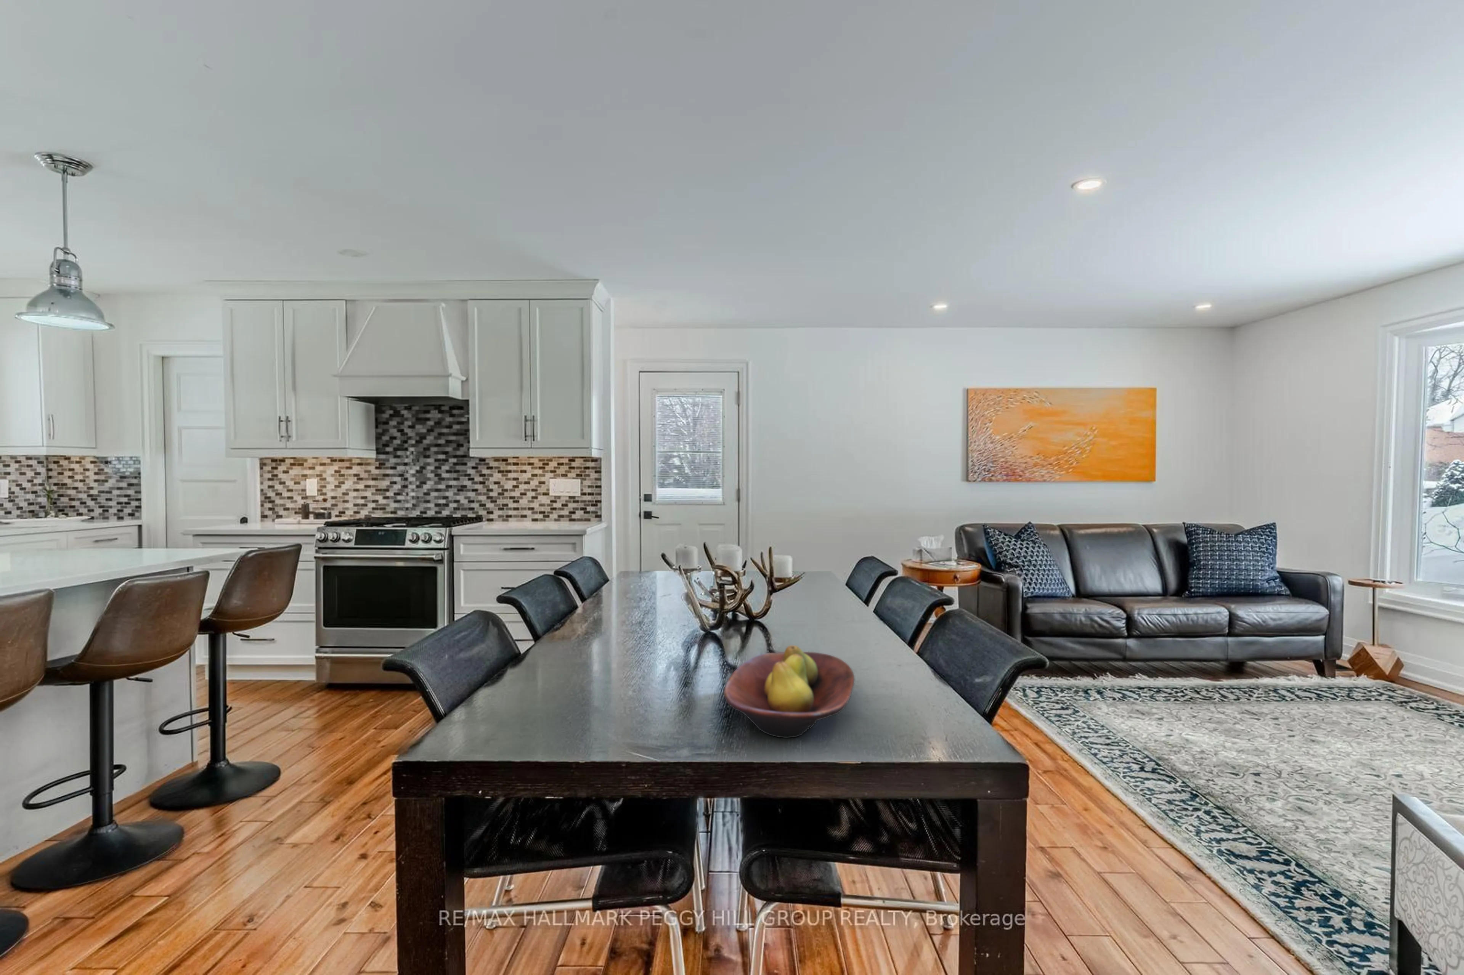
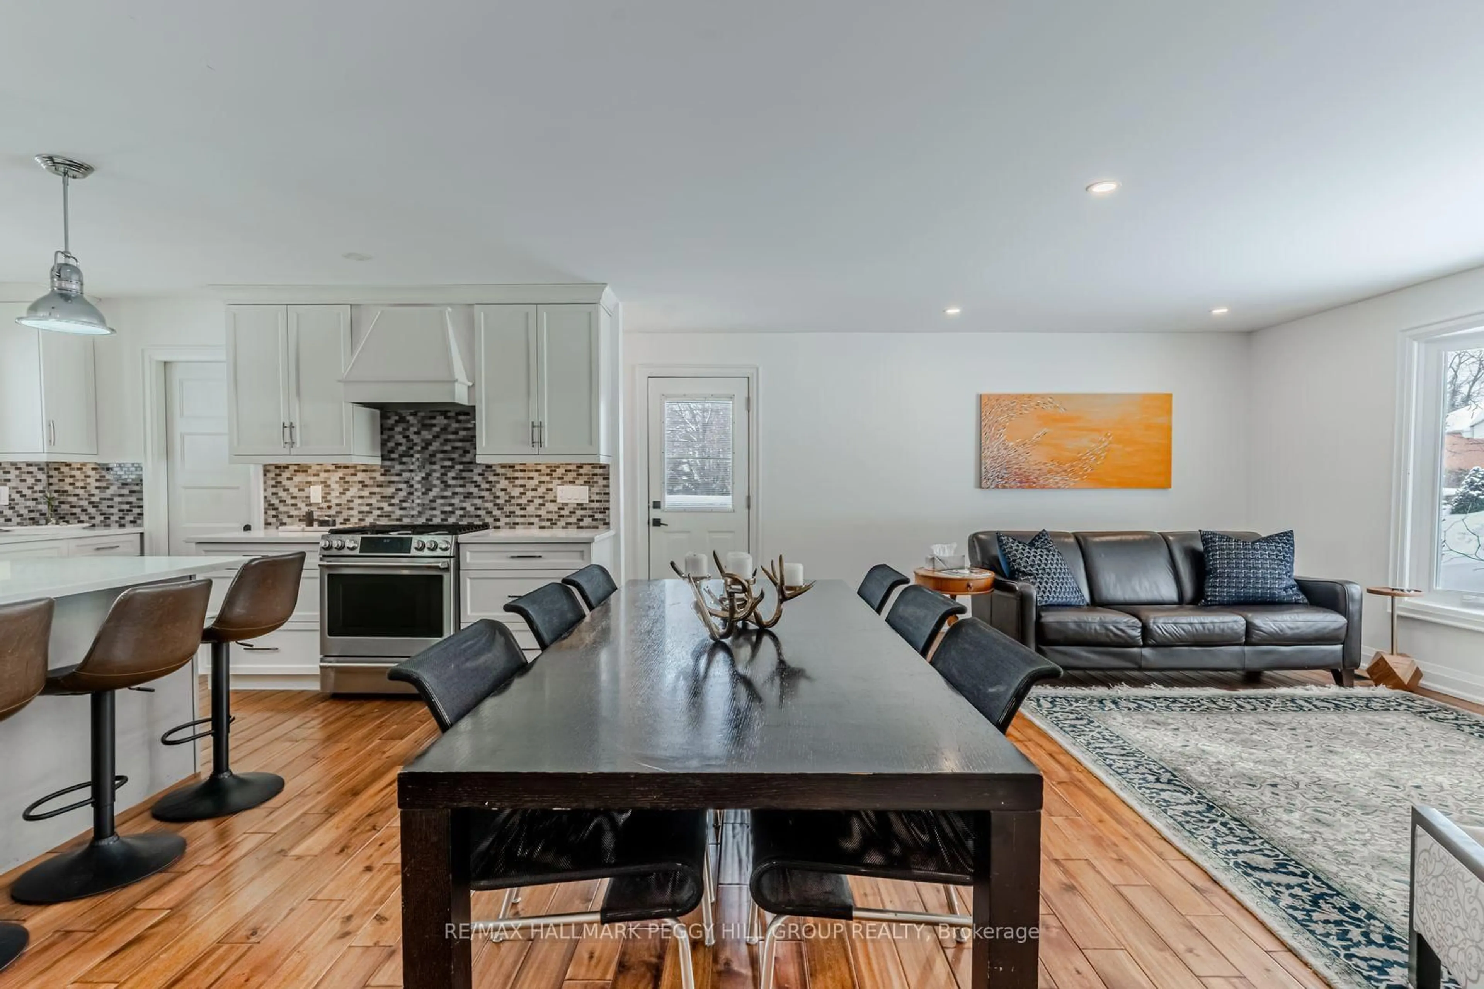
- fruit bowl (790, 681)
